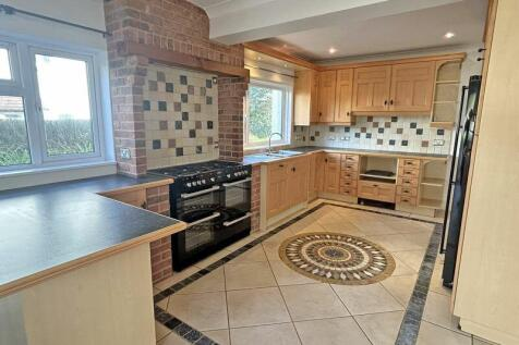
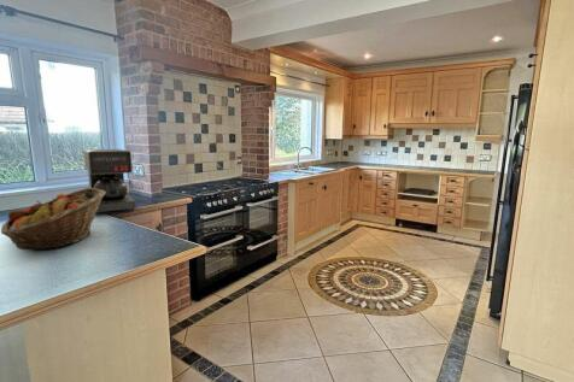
+ fruit basket (57, 216)
+ coffee maker (107, 178)
